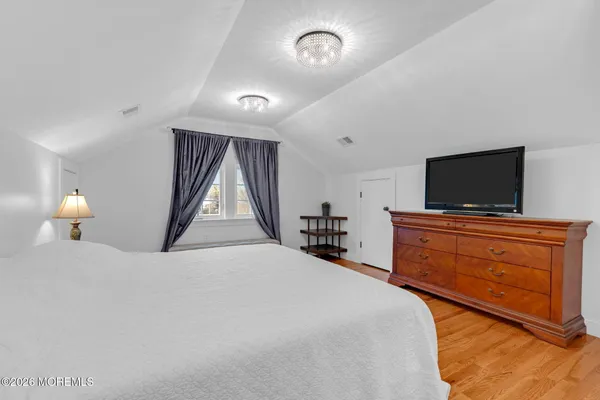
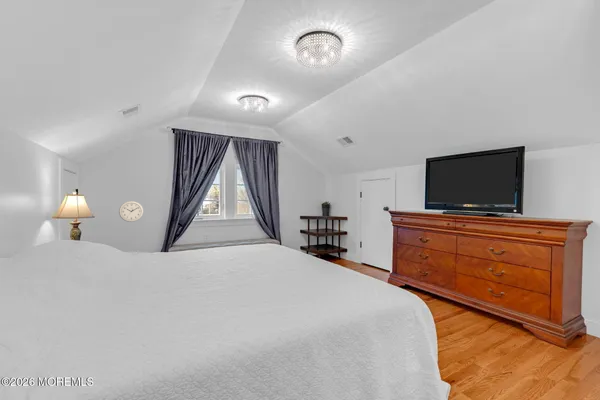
+ wall clock (131, 211)
